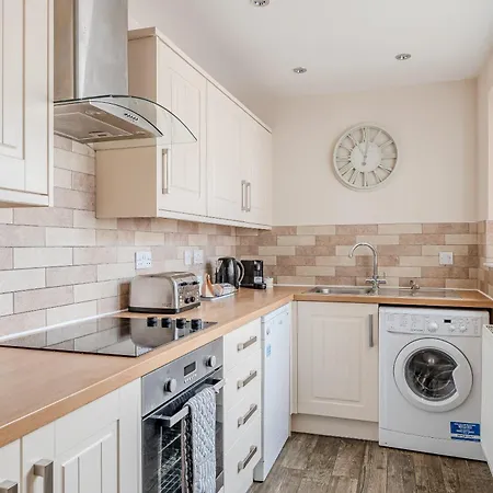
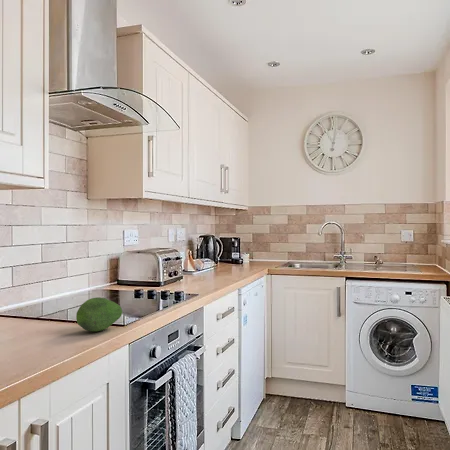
+ fruit (100, 313)
